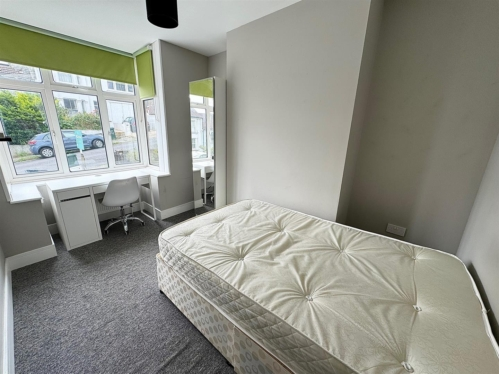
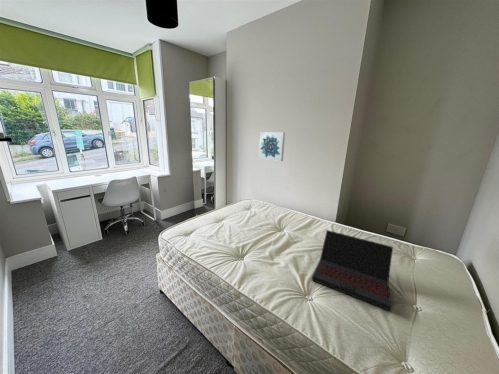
+ laptop (352, 262)
+ wall art (271, 146)
